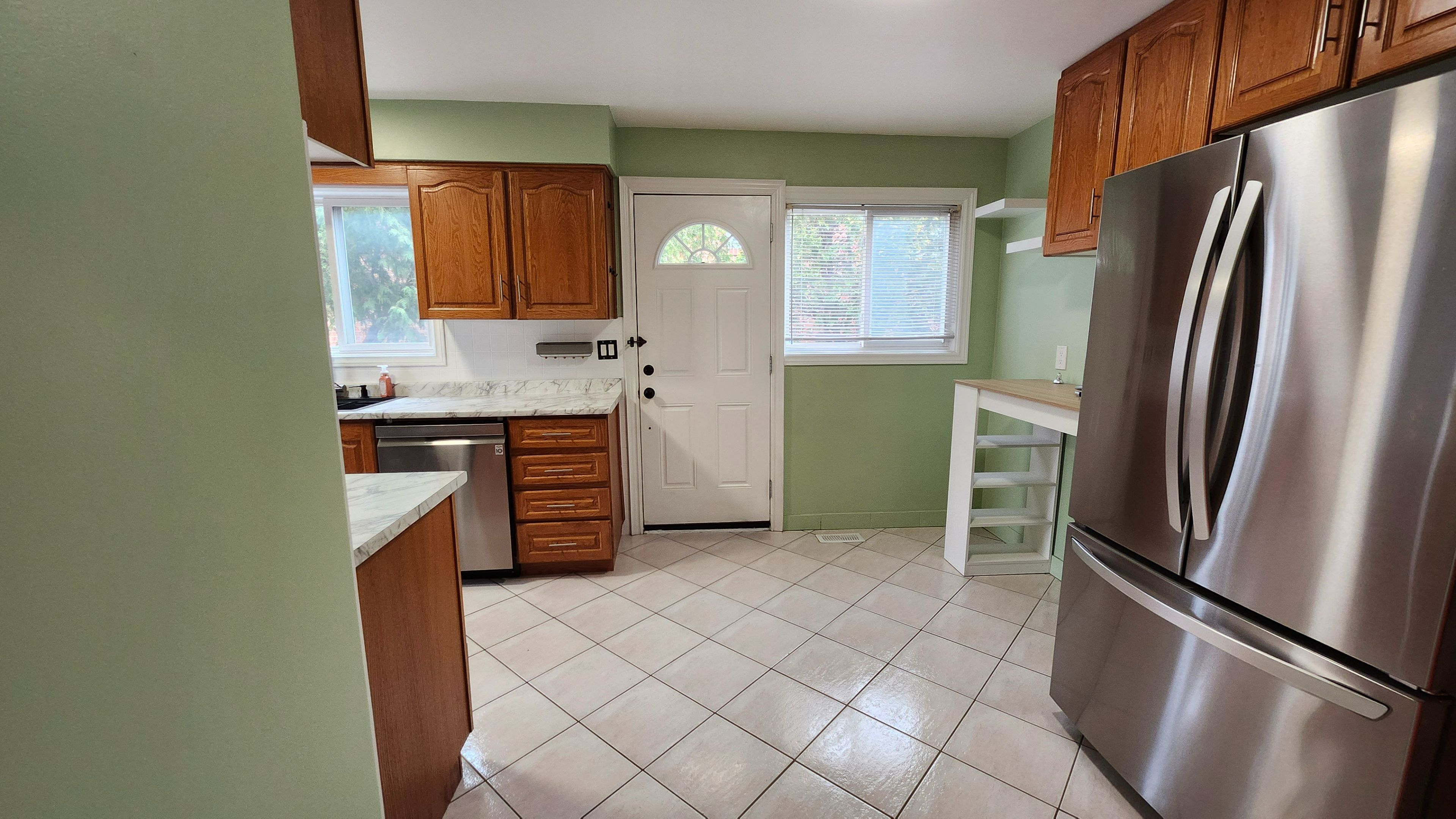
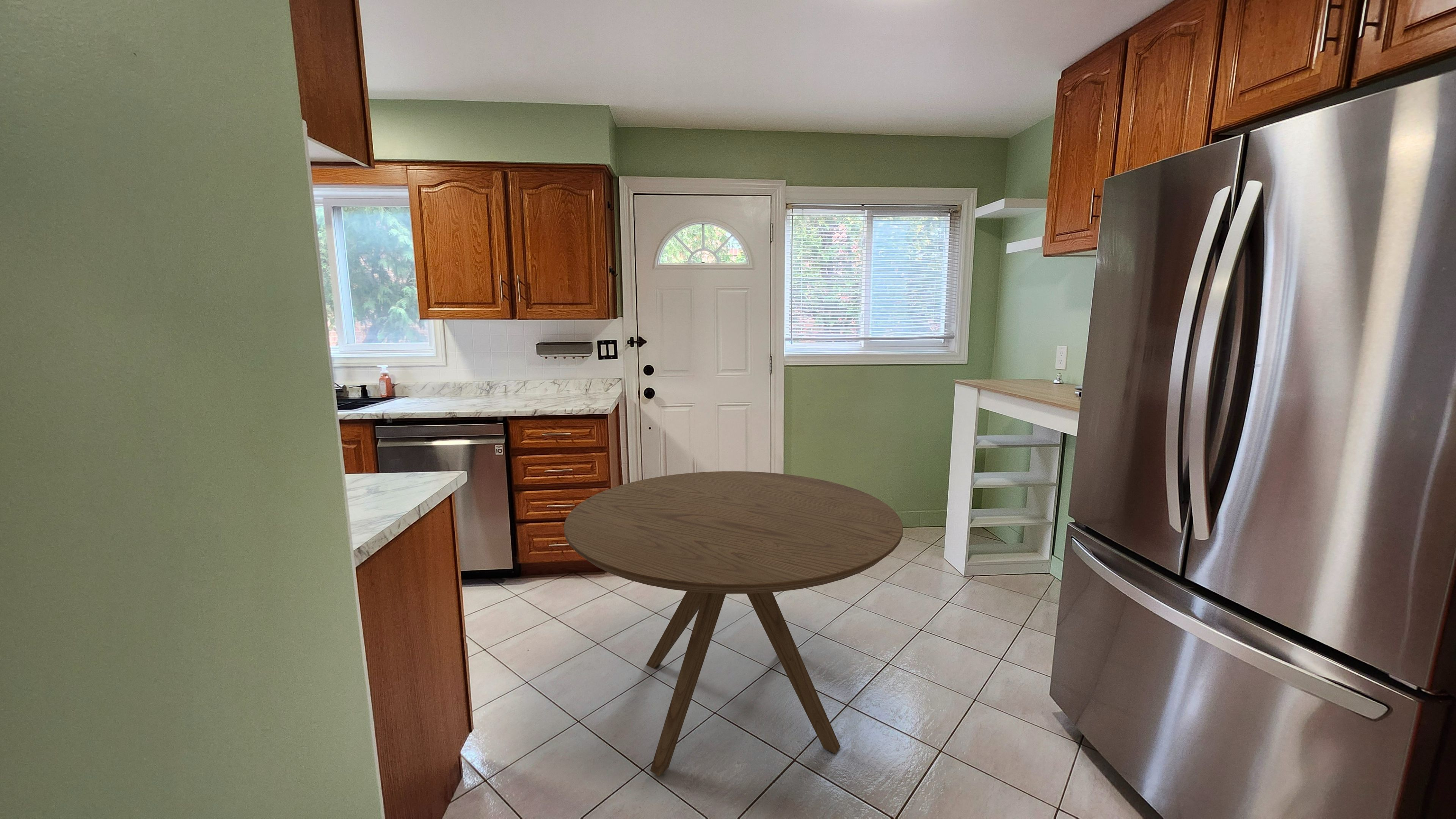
+ dining table (722, 605)
